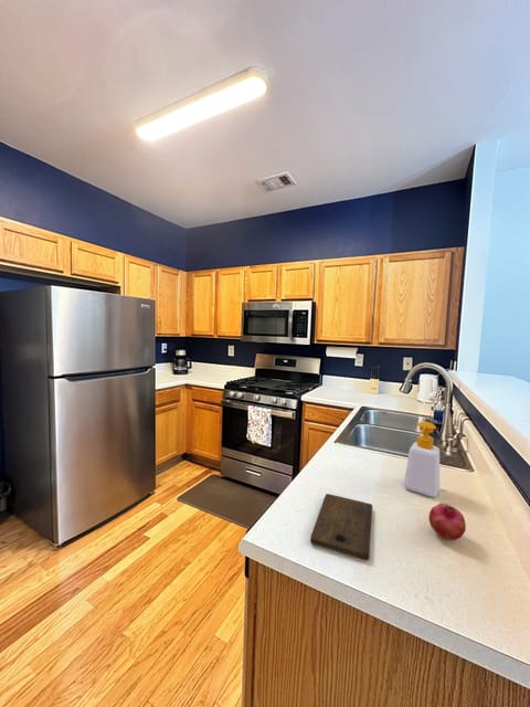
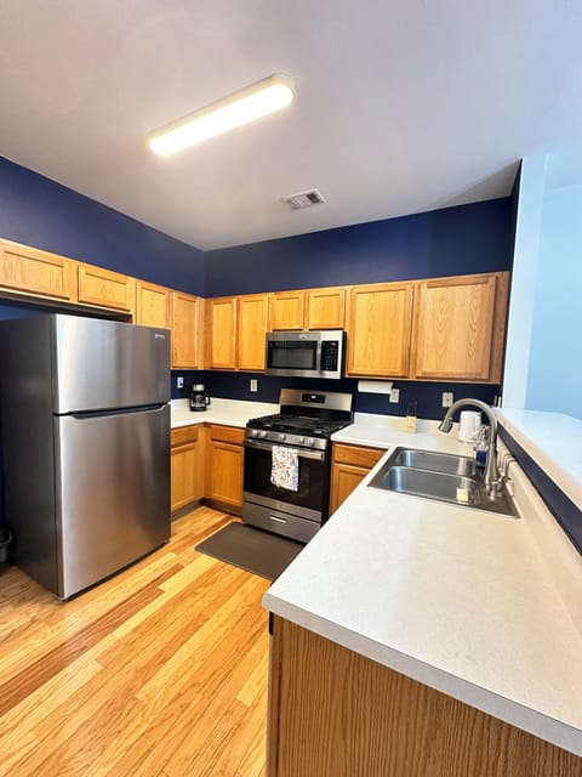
- fruit (447, 518)
- cutting board (343, 521)
- soap bottle (423, 457)
